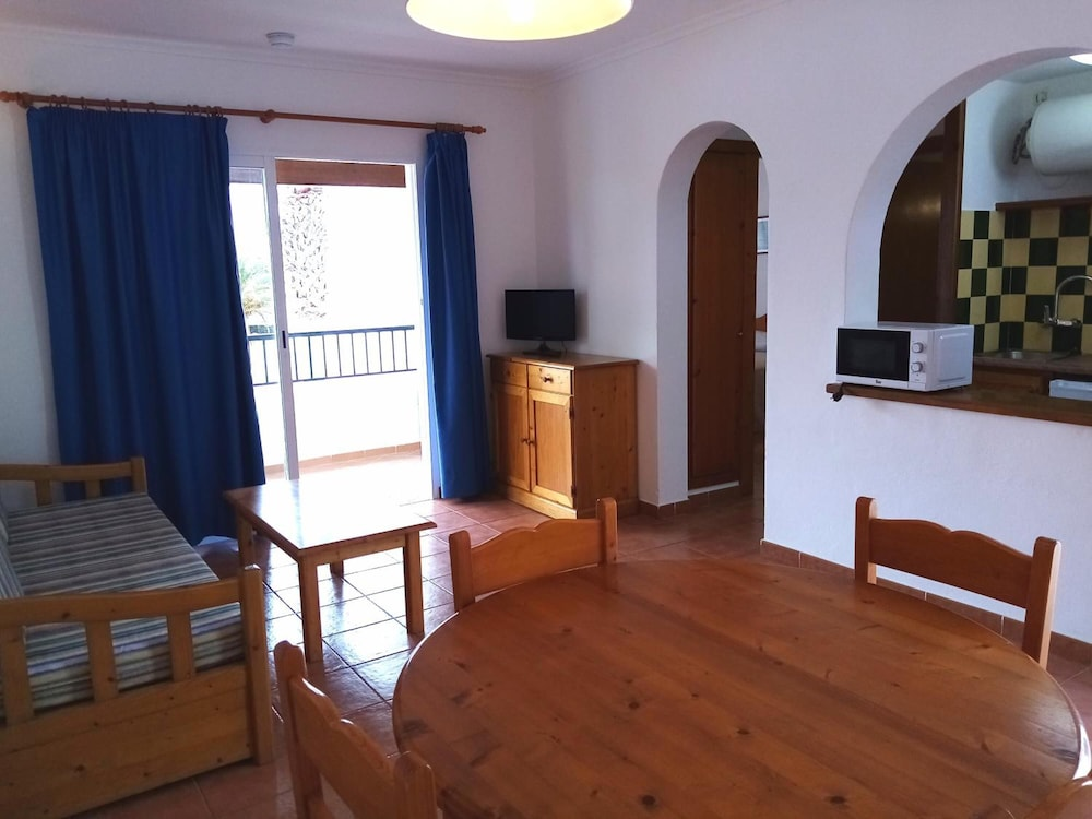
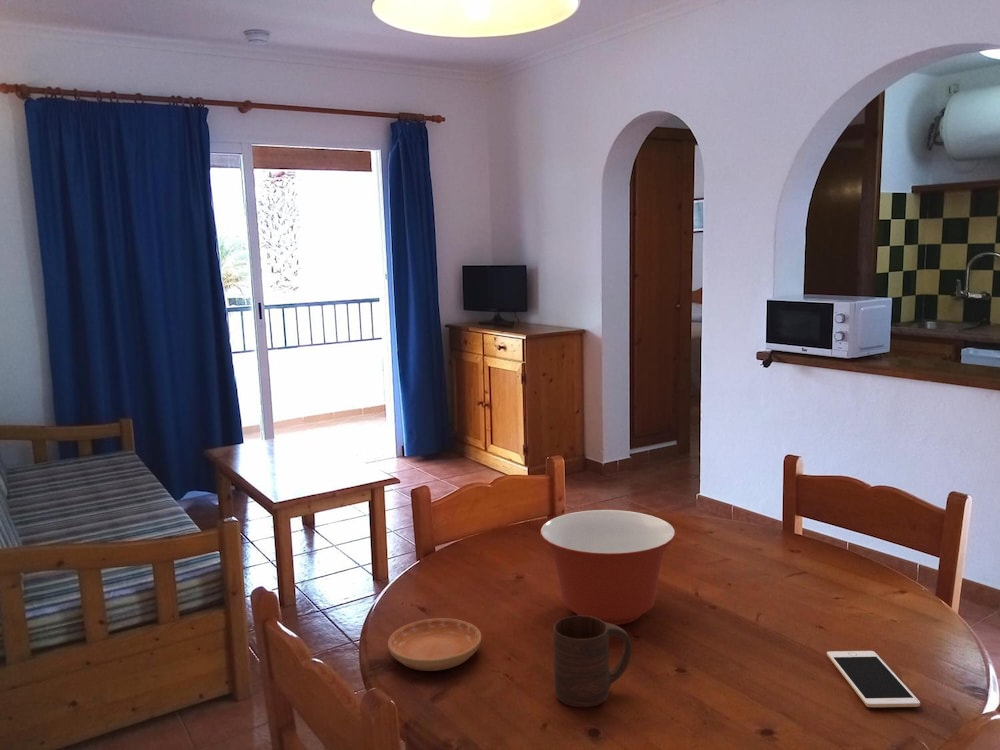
+ saucer (435, 645)
+ mixing bowl (607, 570)
+ cell phone (870, 677)
+ cup (588, 658)
